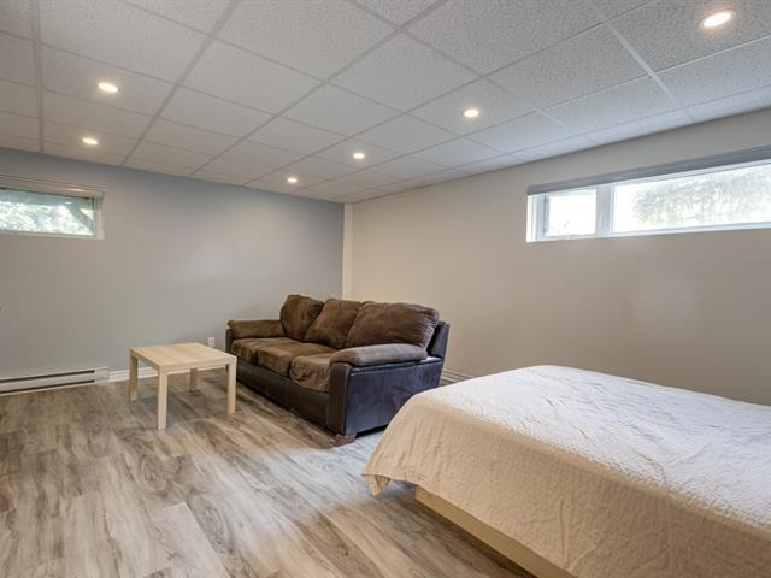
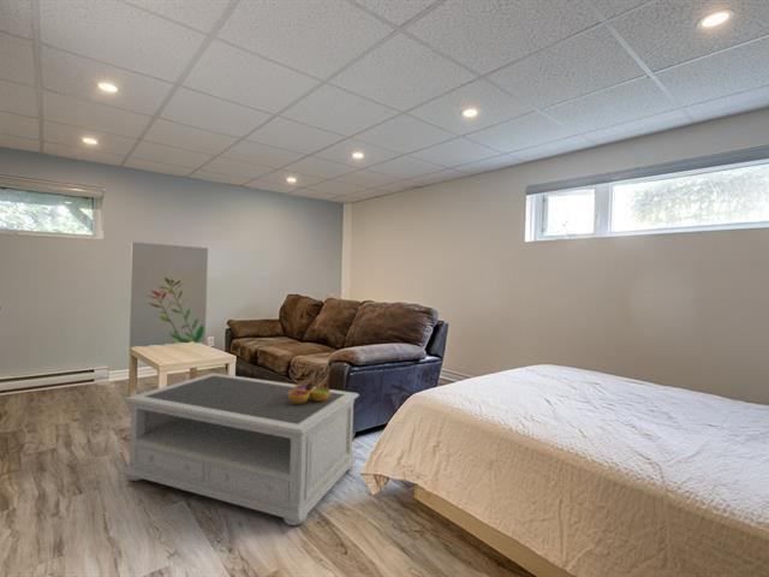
+ coffee table (246, 434)
+ wall art (169, 295)
+ decorative bowl (305, 391)
